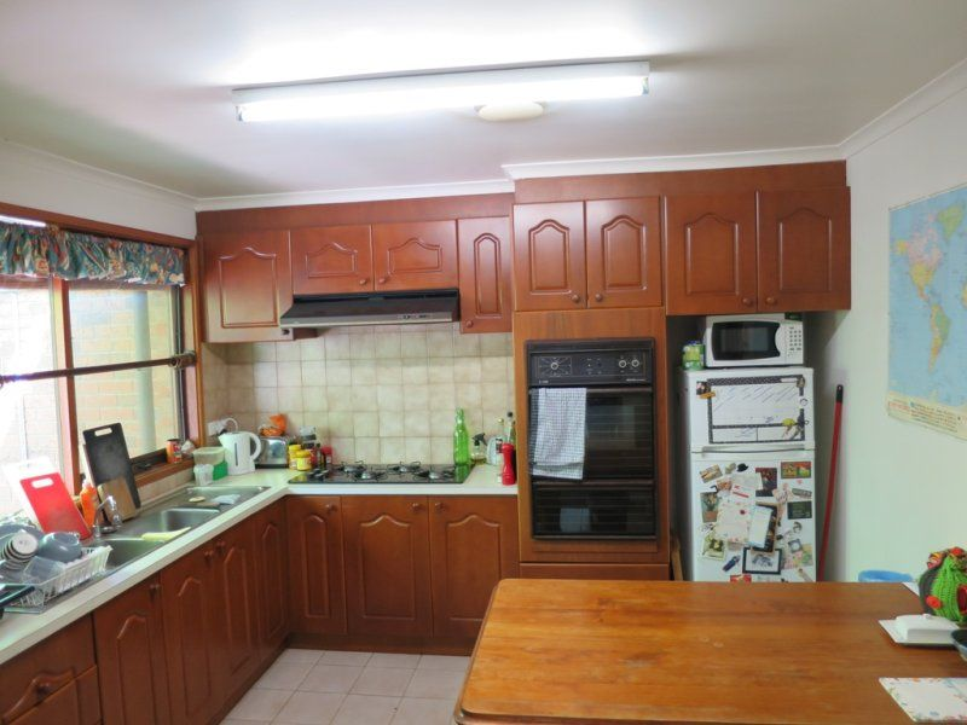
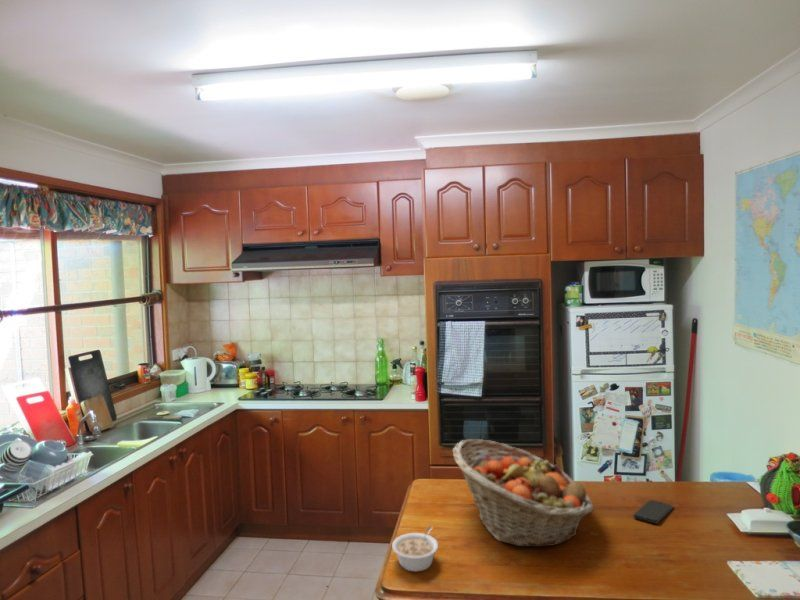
+ legume (415, 550)
+ fruit basket (519, 485)
+ smartphone (653, 511)
